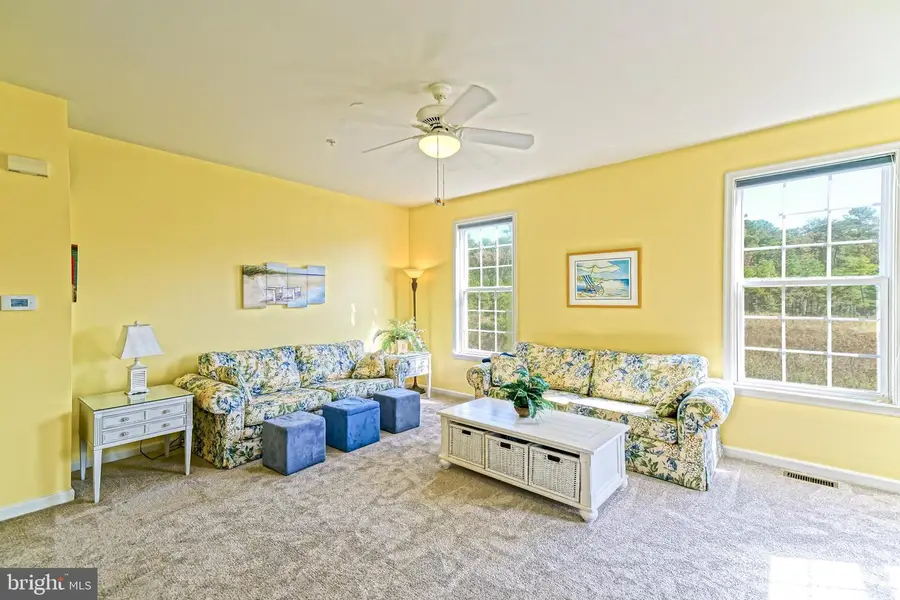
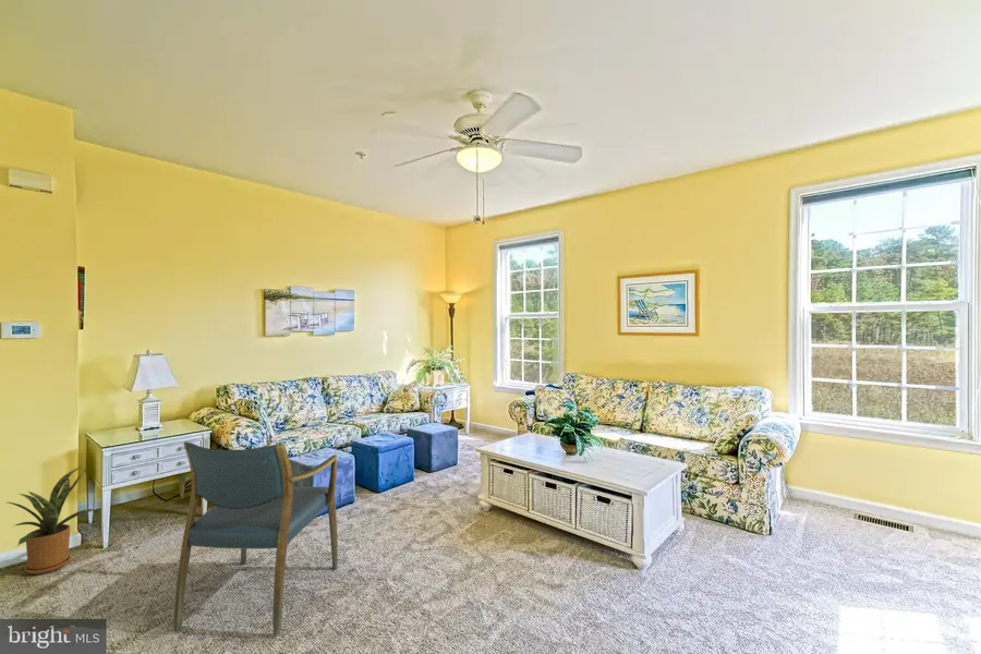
+ house plant (45, 520)
+ armchair (263, 511)
